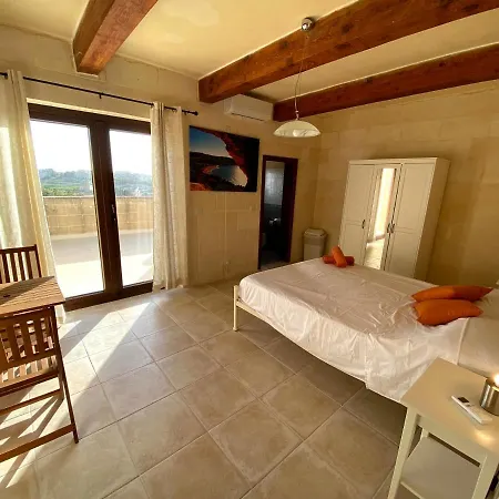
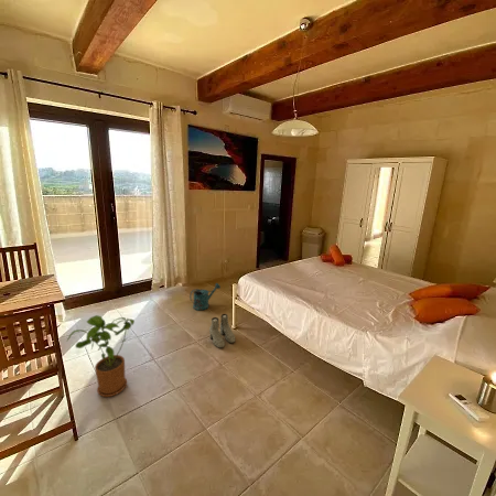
+ house plant (103, 352)
+ boots (222, 328)
+ watering can (205, 295)
